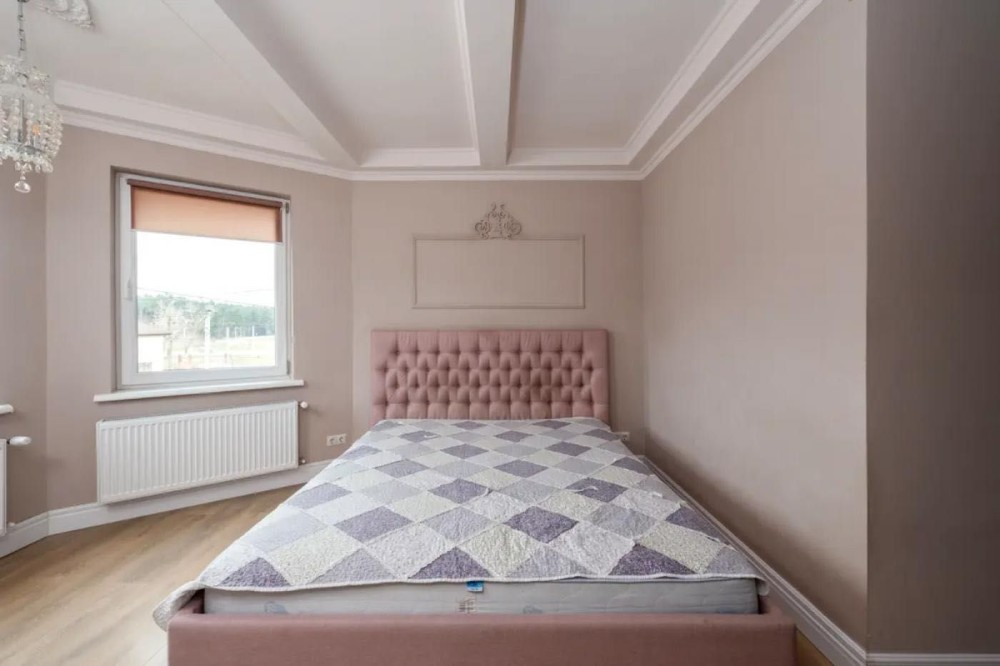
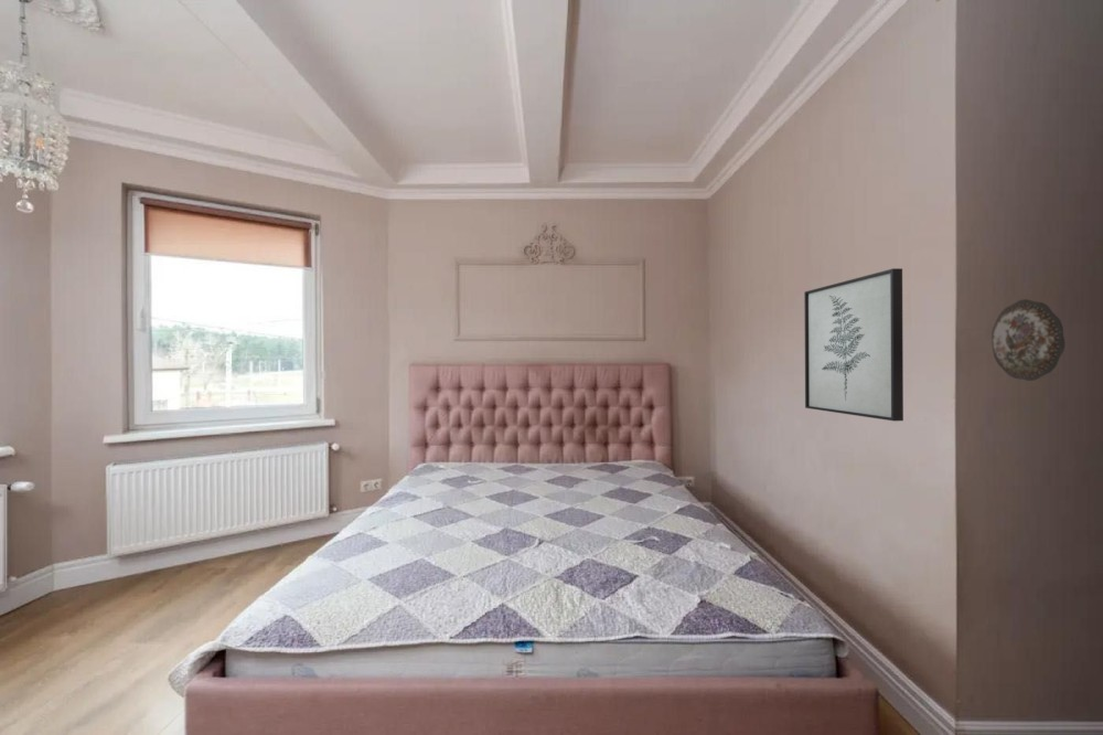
+ wall art (847, 348)
+ decorative plate (1024, 340)
